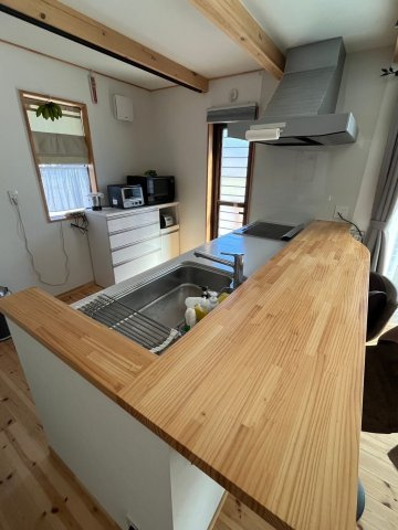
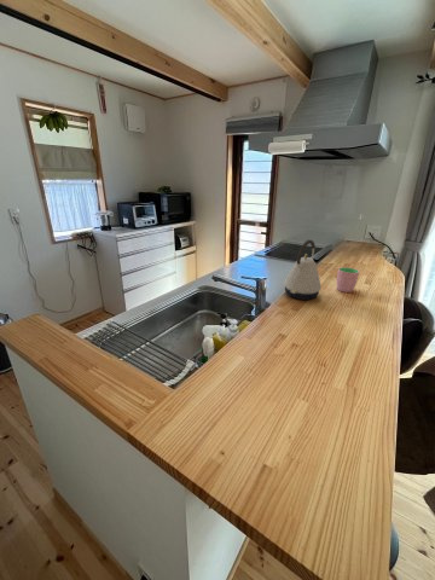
+ kettle (304, 267)
+ cup (348, 279)
